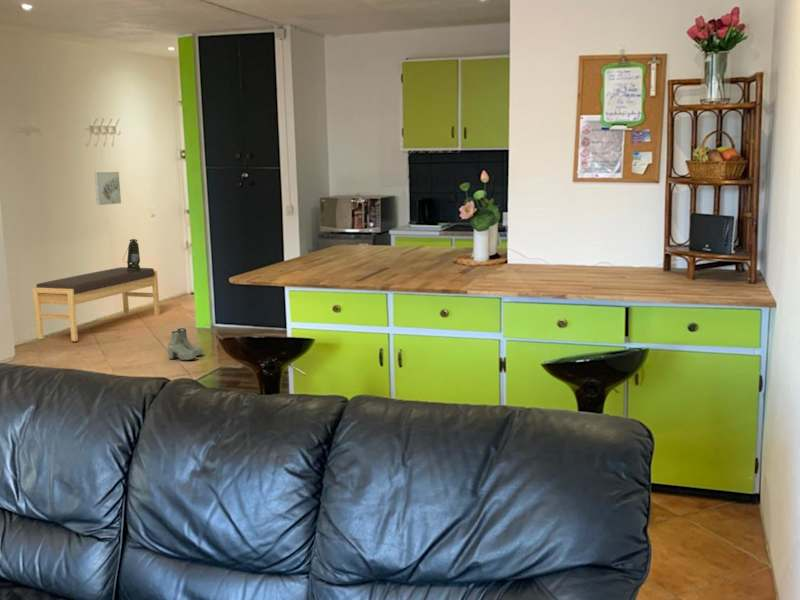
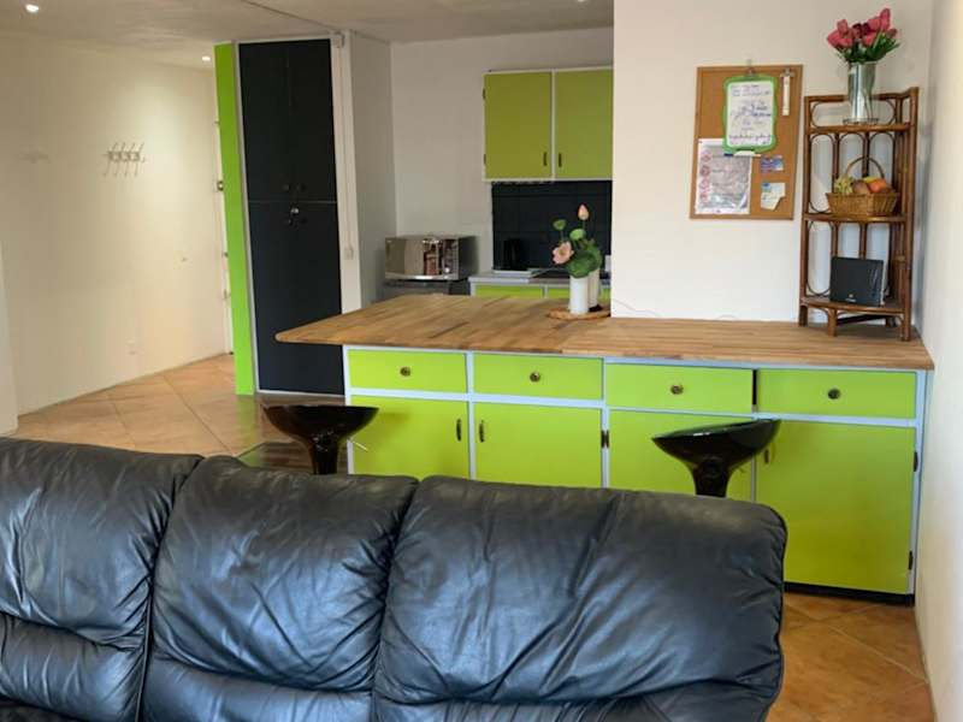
- wall art (107, 188)
- lantern (131, 254)
- boots (184, 343)
- bench (100, 298)
